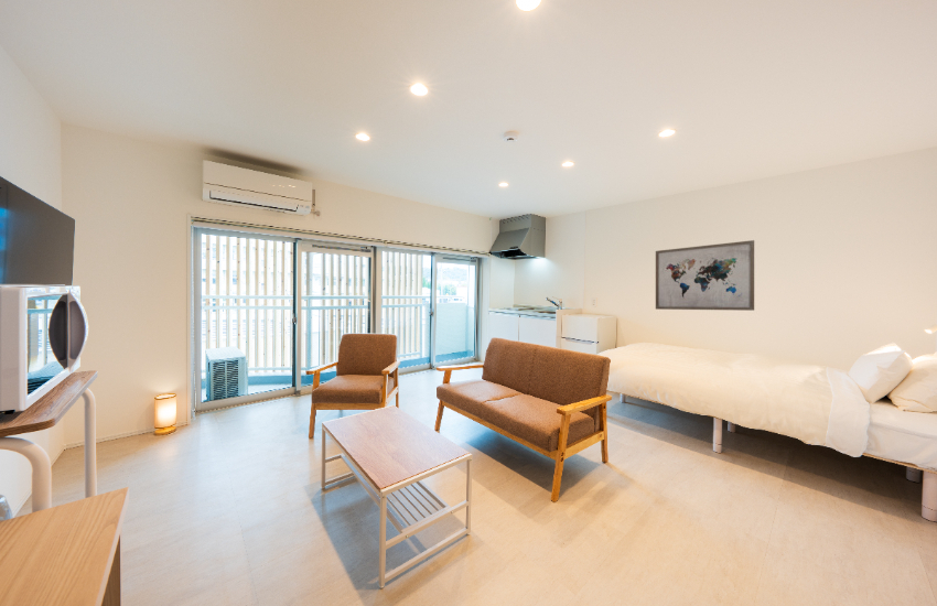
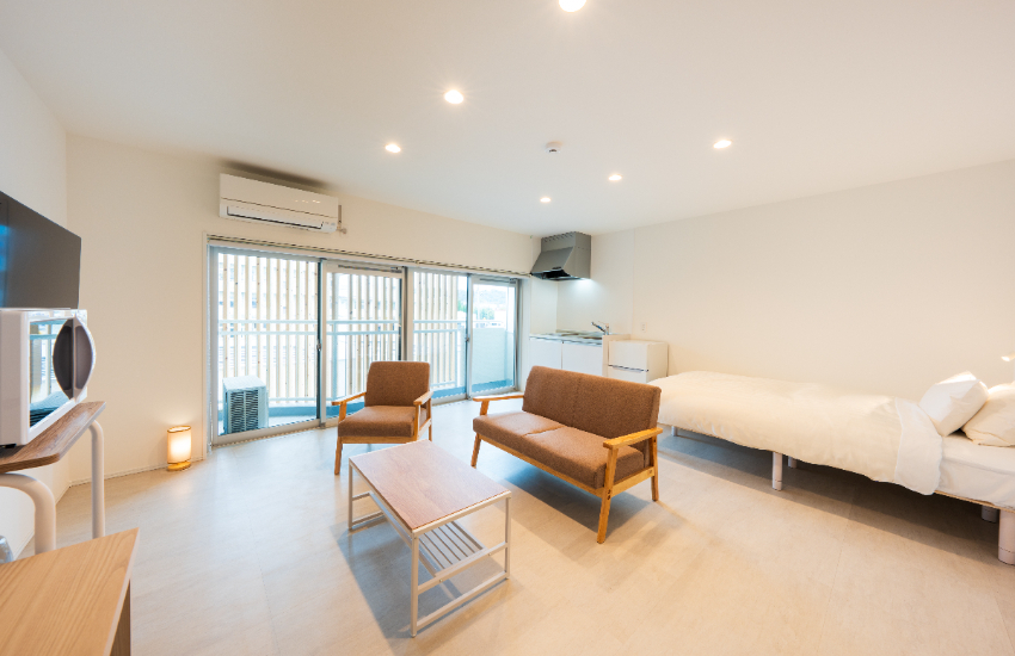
- wall art (700, 278)
